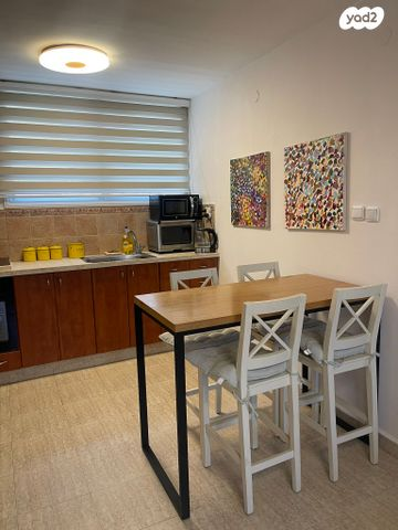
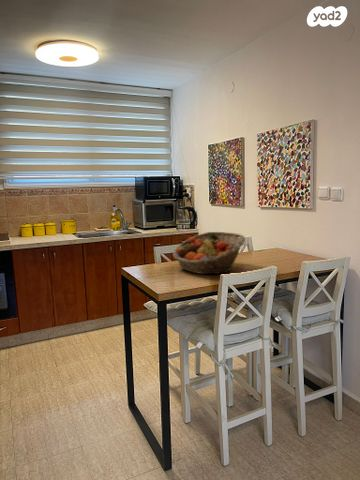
+ fruit basket (208, 251)
